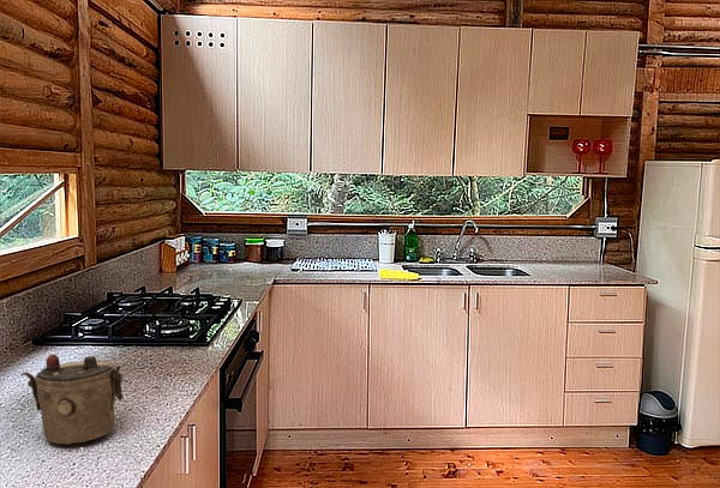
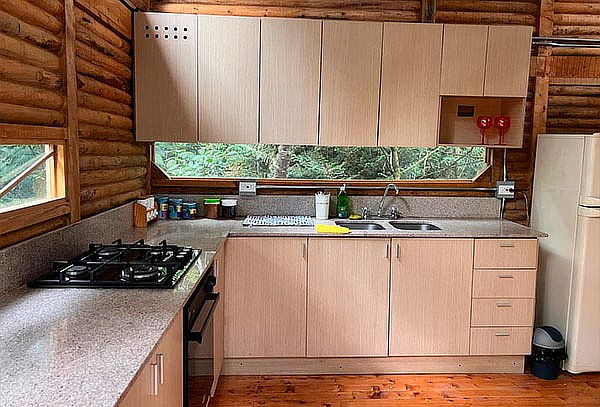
- teapot (73, 394)
